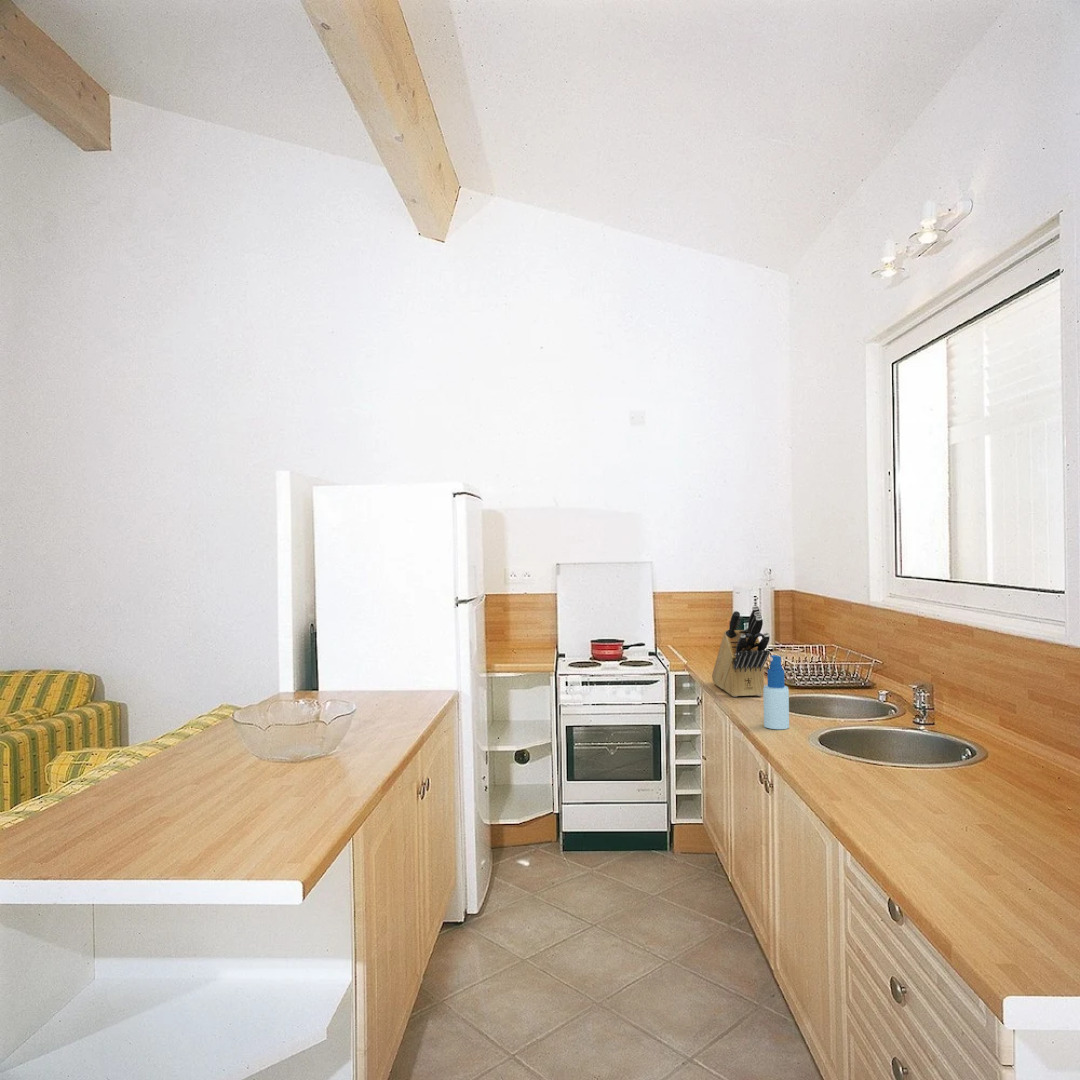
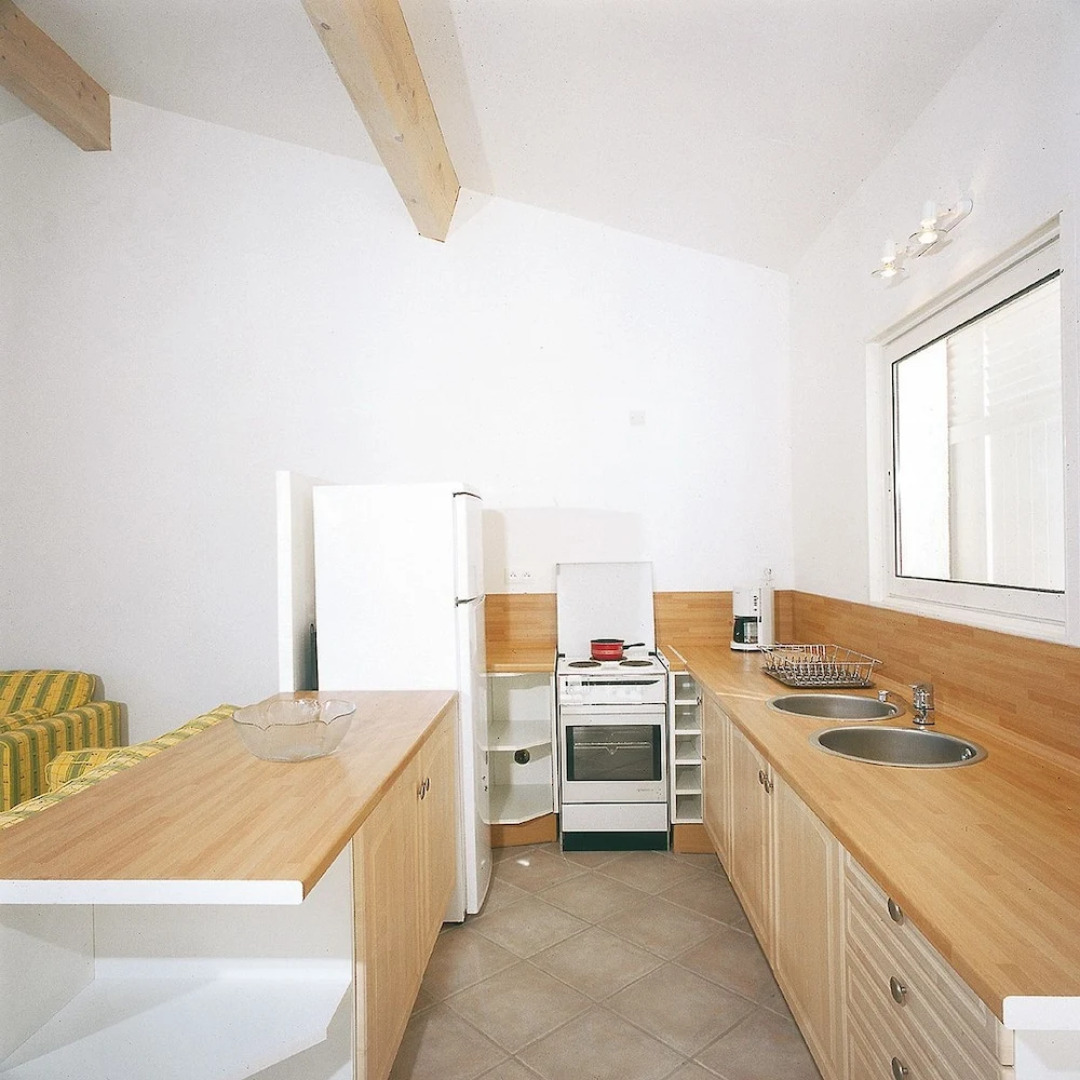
- knife block (739, 647)
- spray bottle (776, 690)
